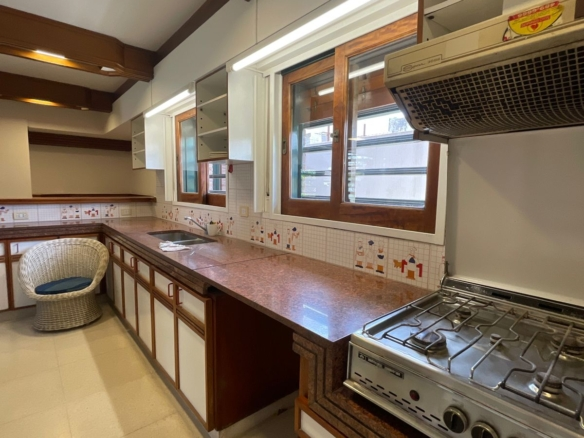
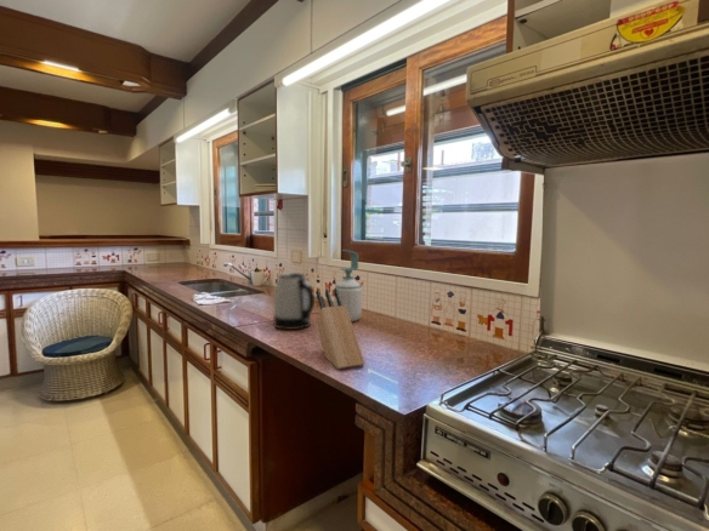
+ knife block (336, 324)
+ kettle (295, 299)
+ soap bottle (347, 284)
